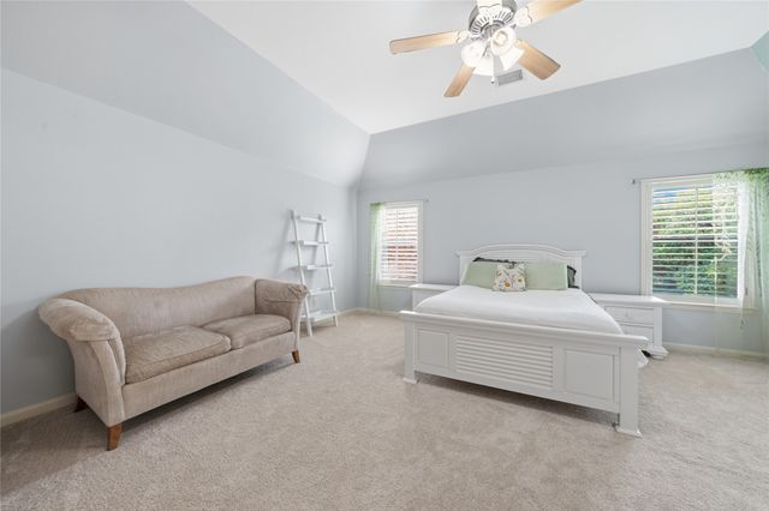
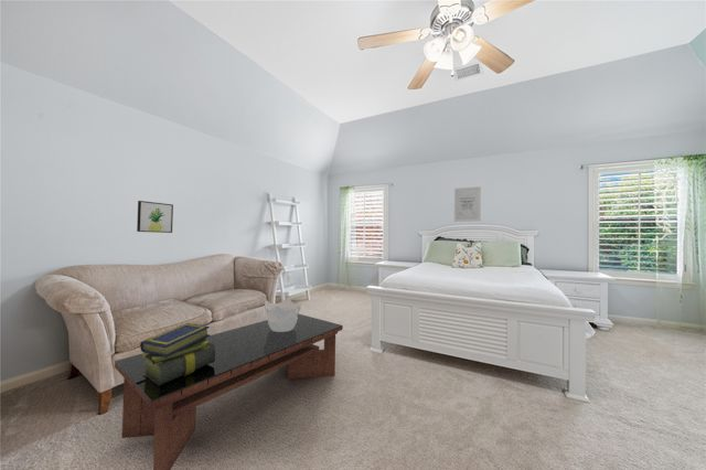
+ coffee table (249, 370)
+ wall art (156, 217)
+ decorative bowl (281, 314)
+ stack of books (179, 350)
+ wall art (467, 204)
